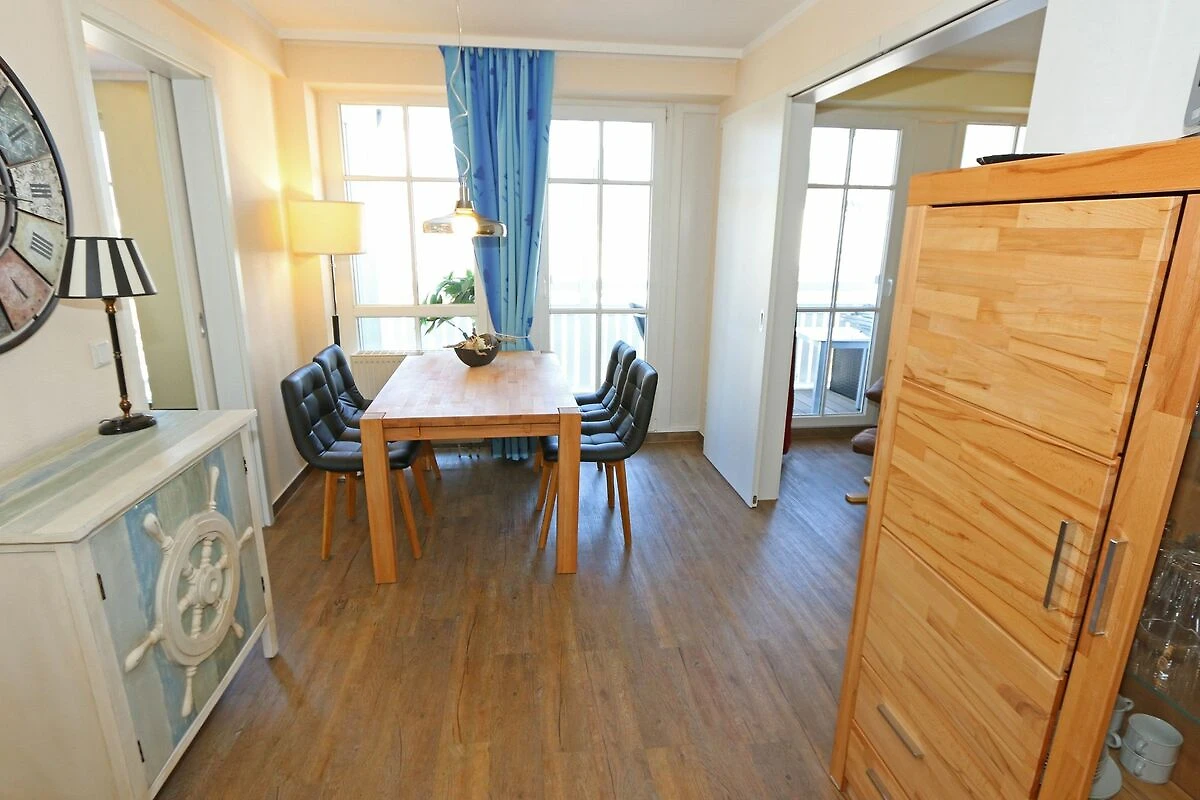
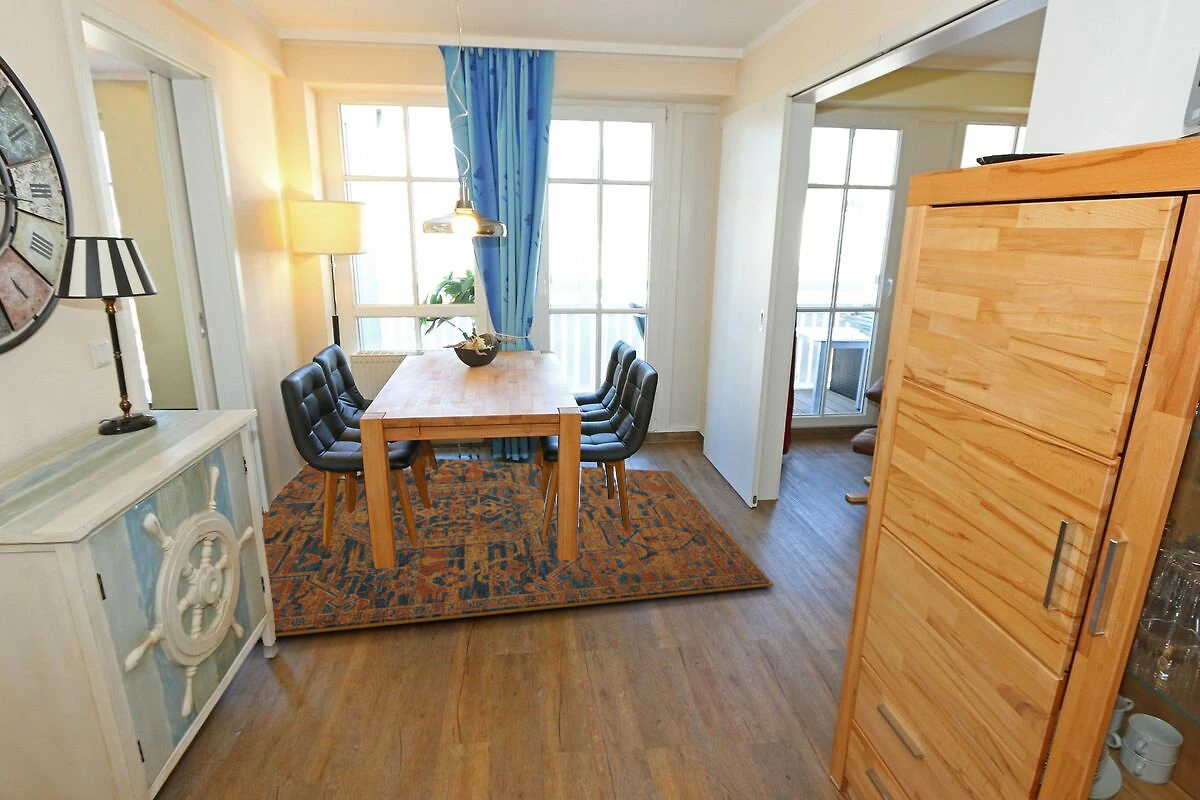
+ rug (452, 512)
